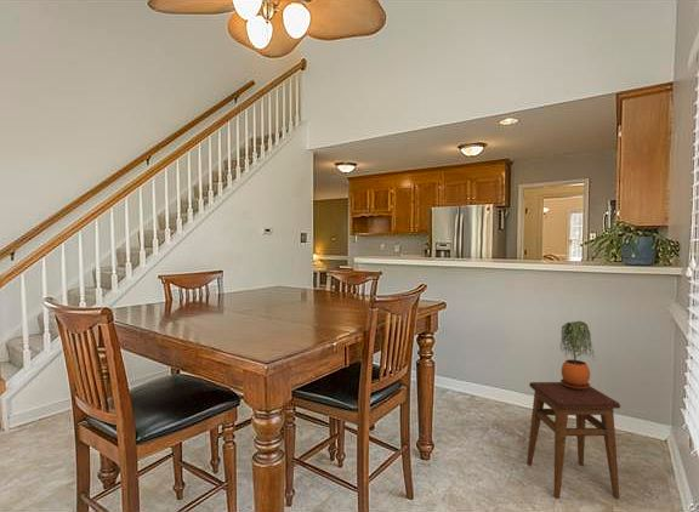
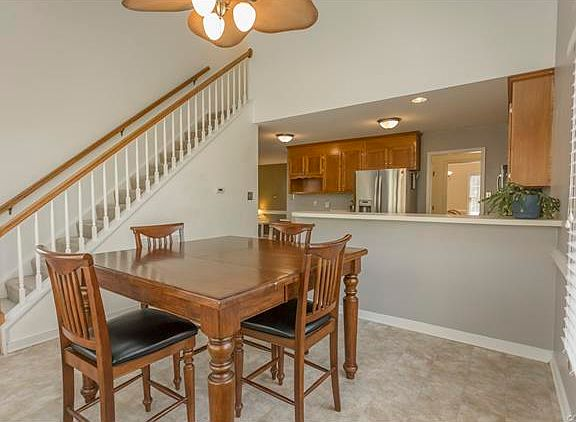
- potted plant (578, 353)
- stool (570, 434)
